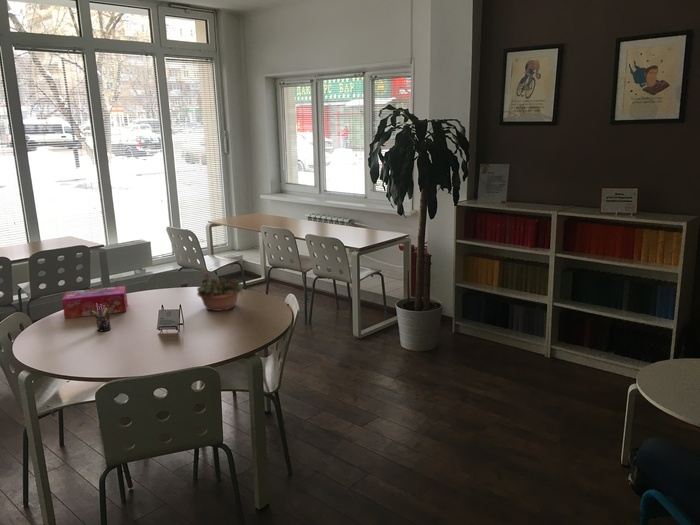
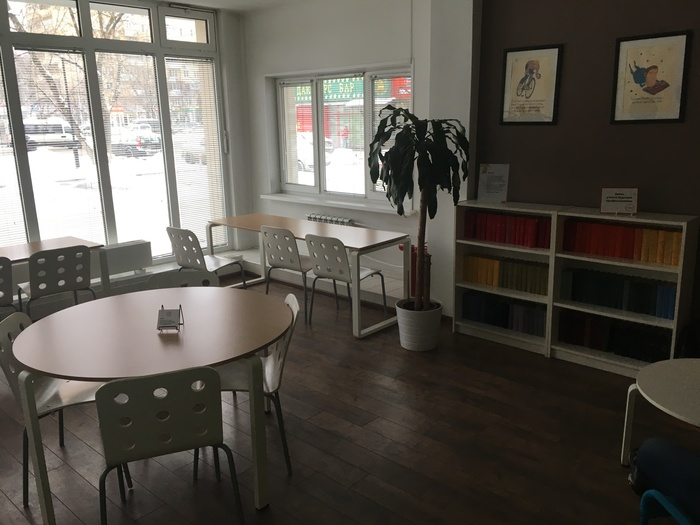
- succulent planter (220, 289)
- tissue box (96, 301)
- pen holder (100, 317)
